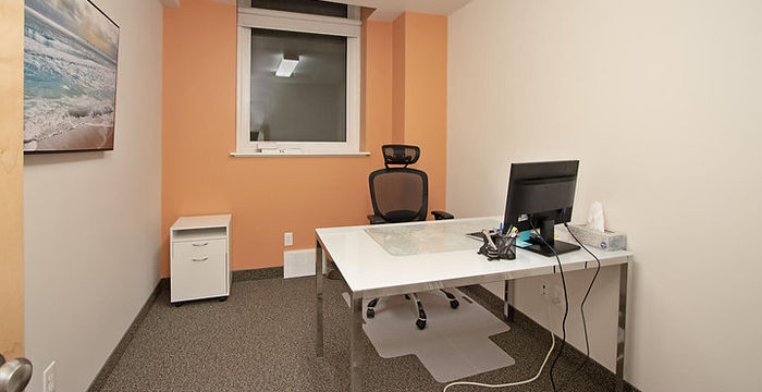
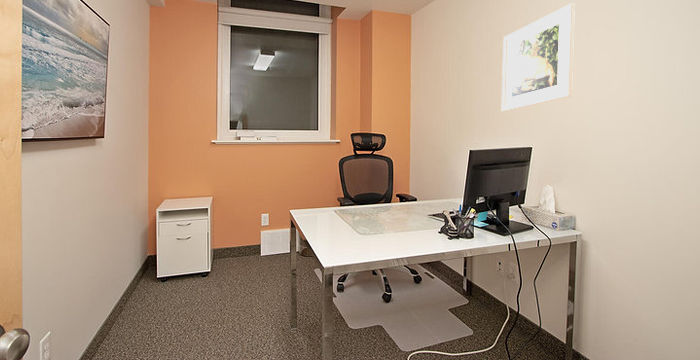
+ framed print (533, 63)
